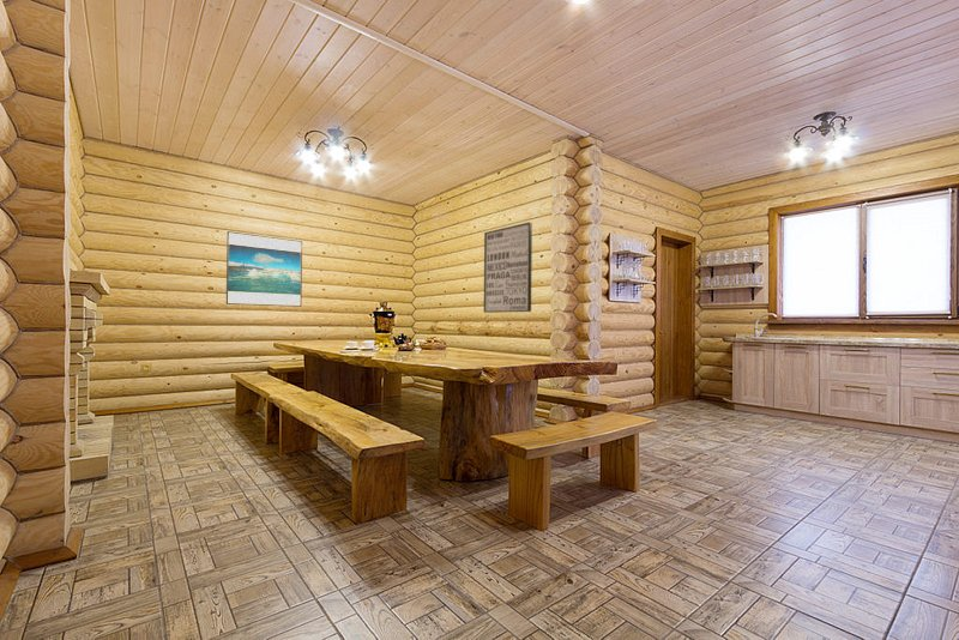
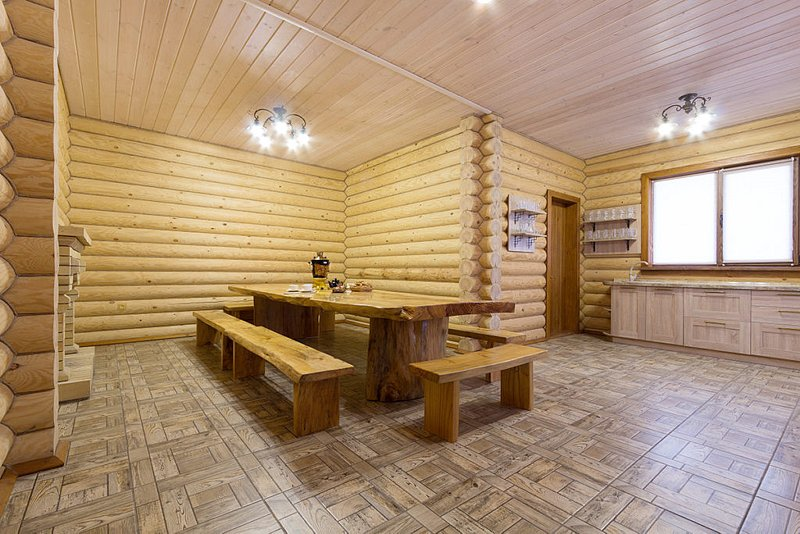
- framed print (266, 271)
- wall art (506, 270)
